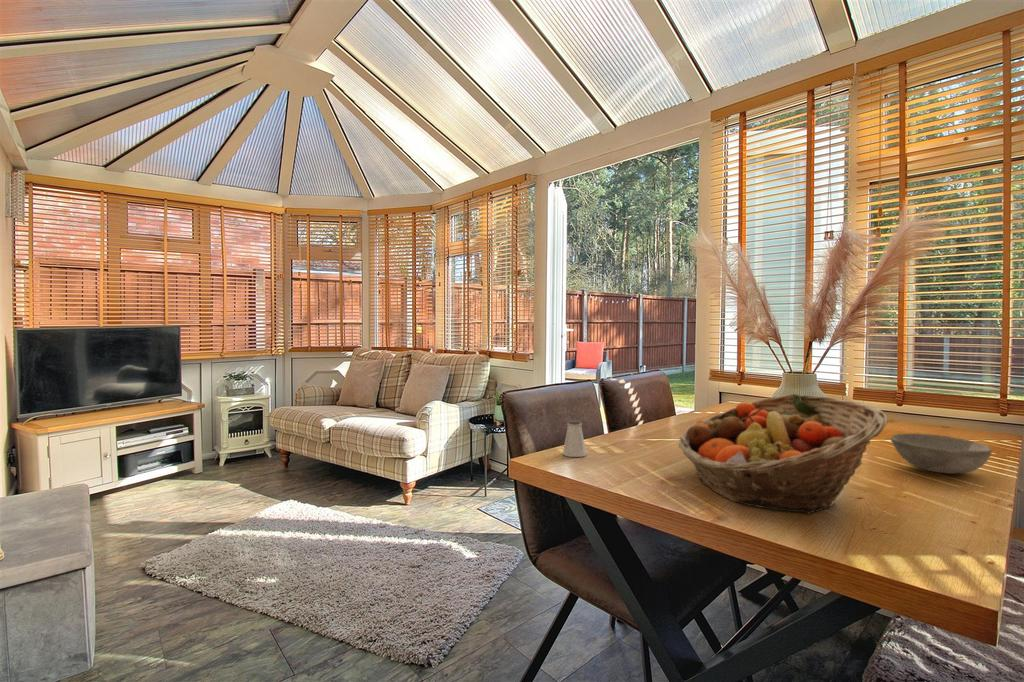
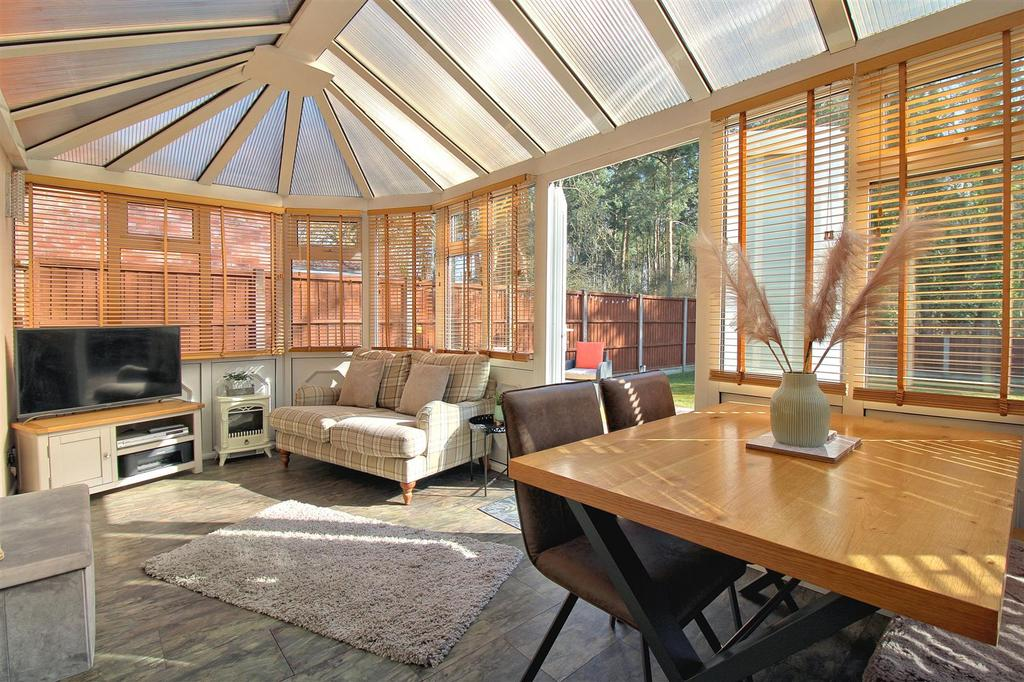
- fruit basket (771, 443)
- bowl (938, 456)
- saltshaker (574, 437)
